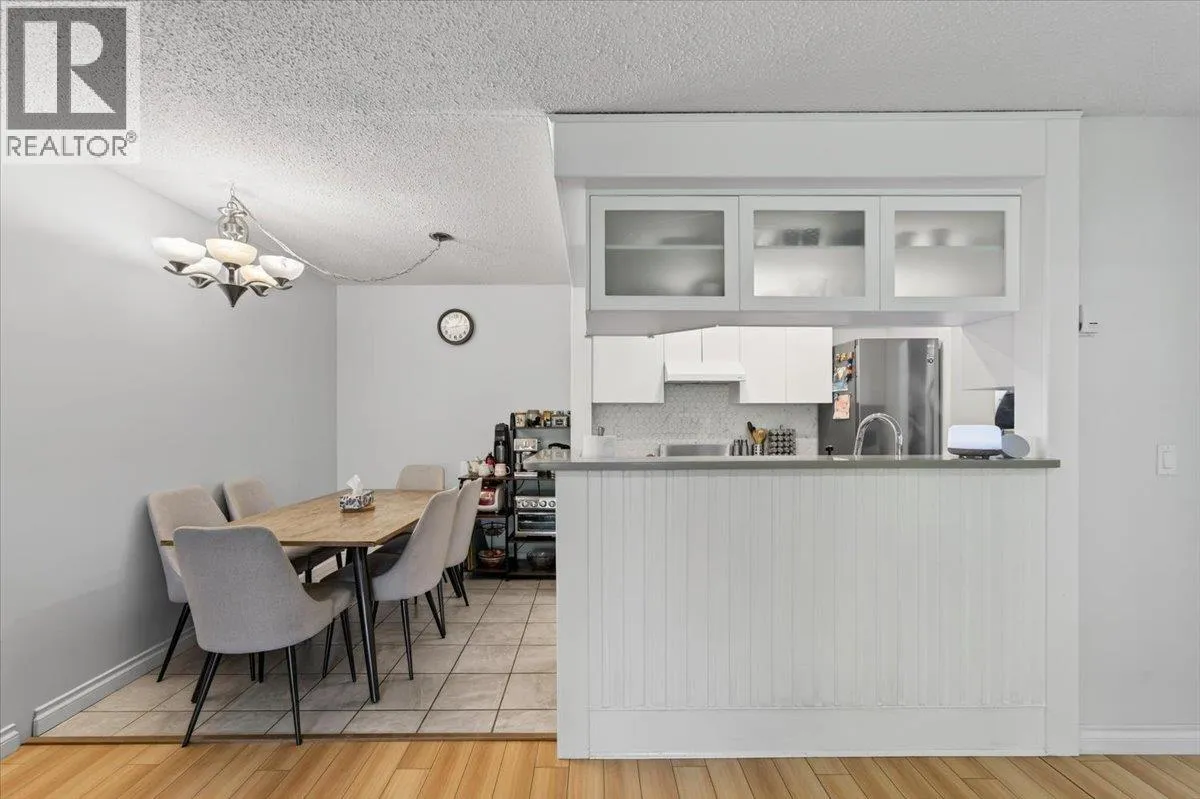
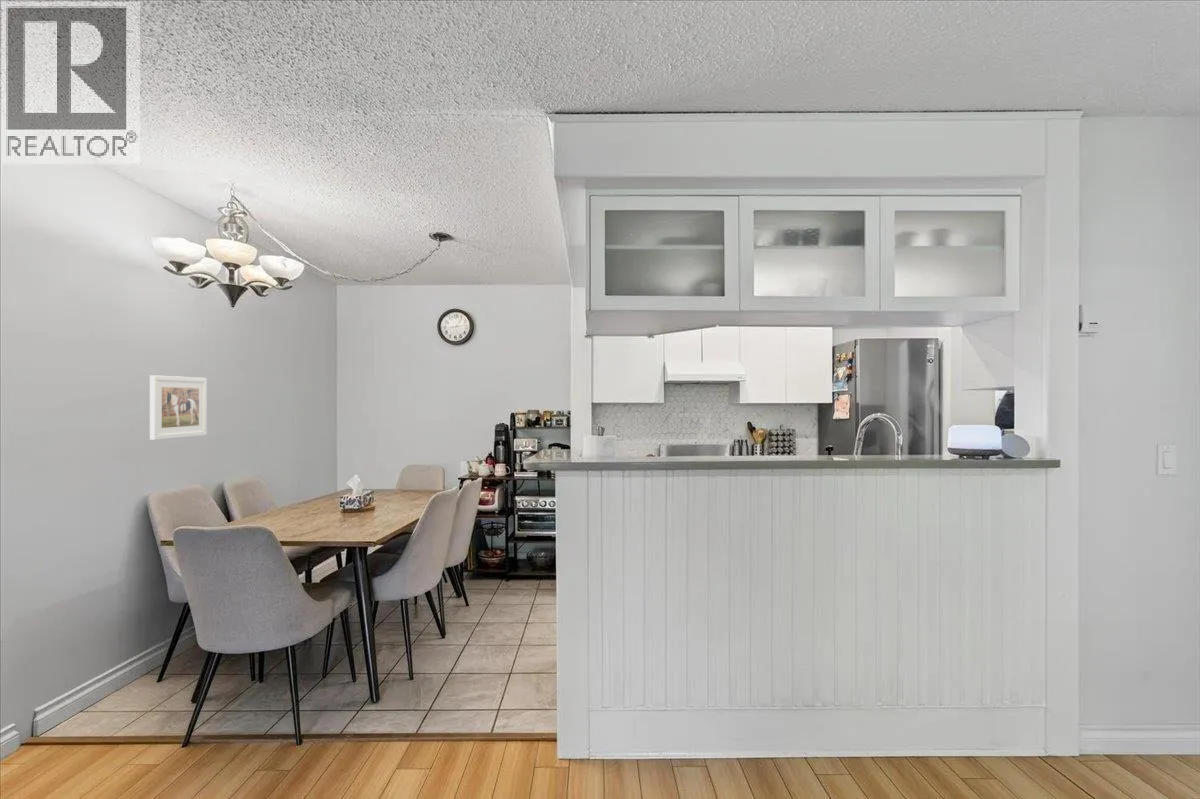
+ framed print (180, 407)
